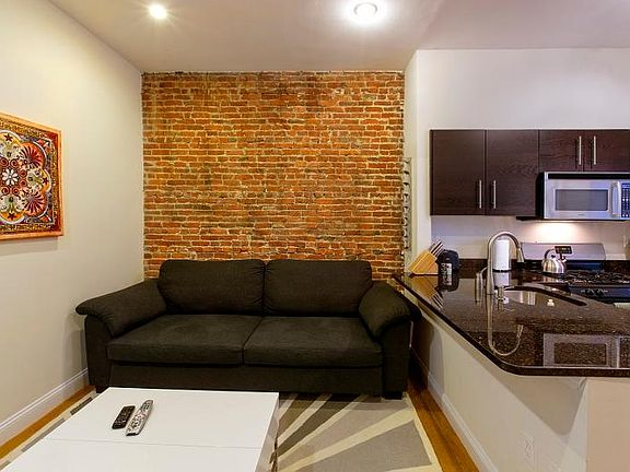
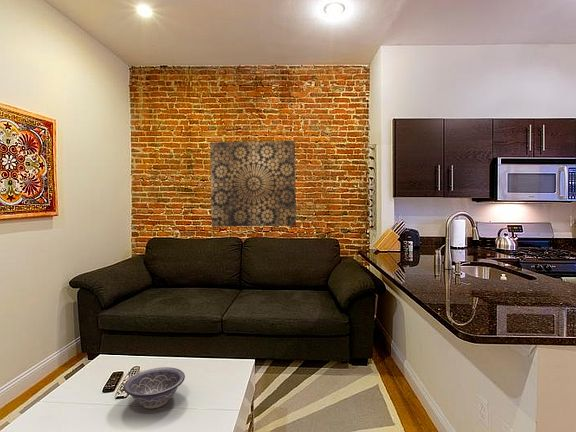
+ decorative bowl (155, 390)
+ wall art (253, 184)
